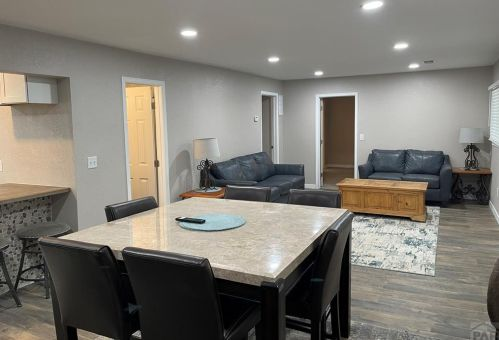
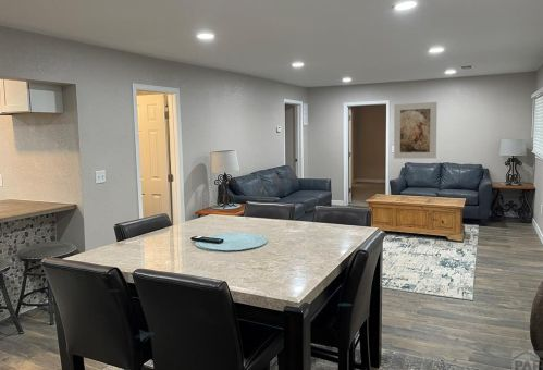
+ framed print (415, 131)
